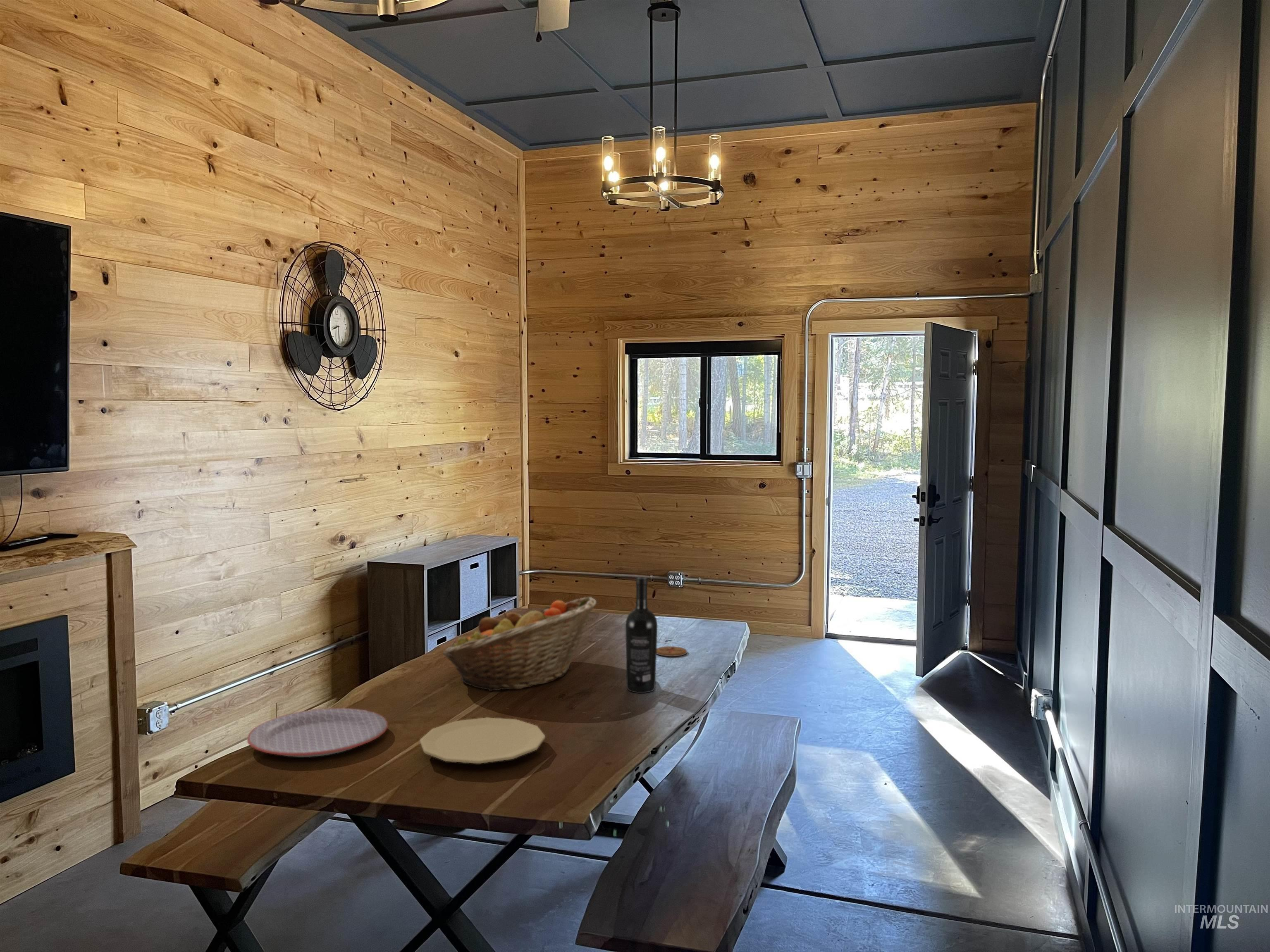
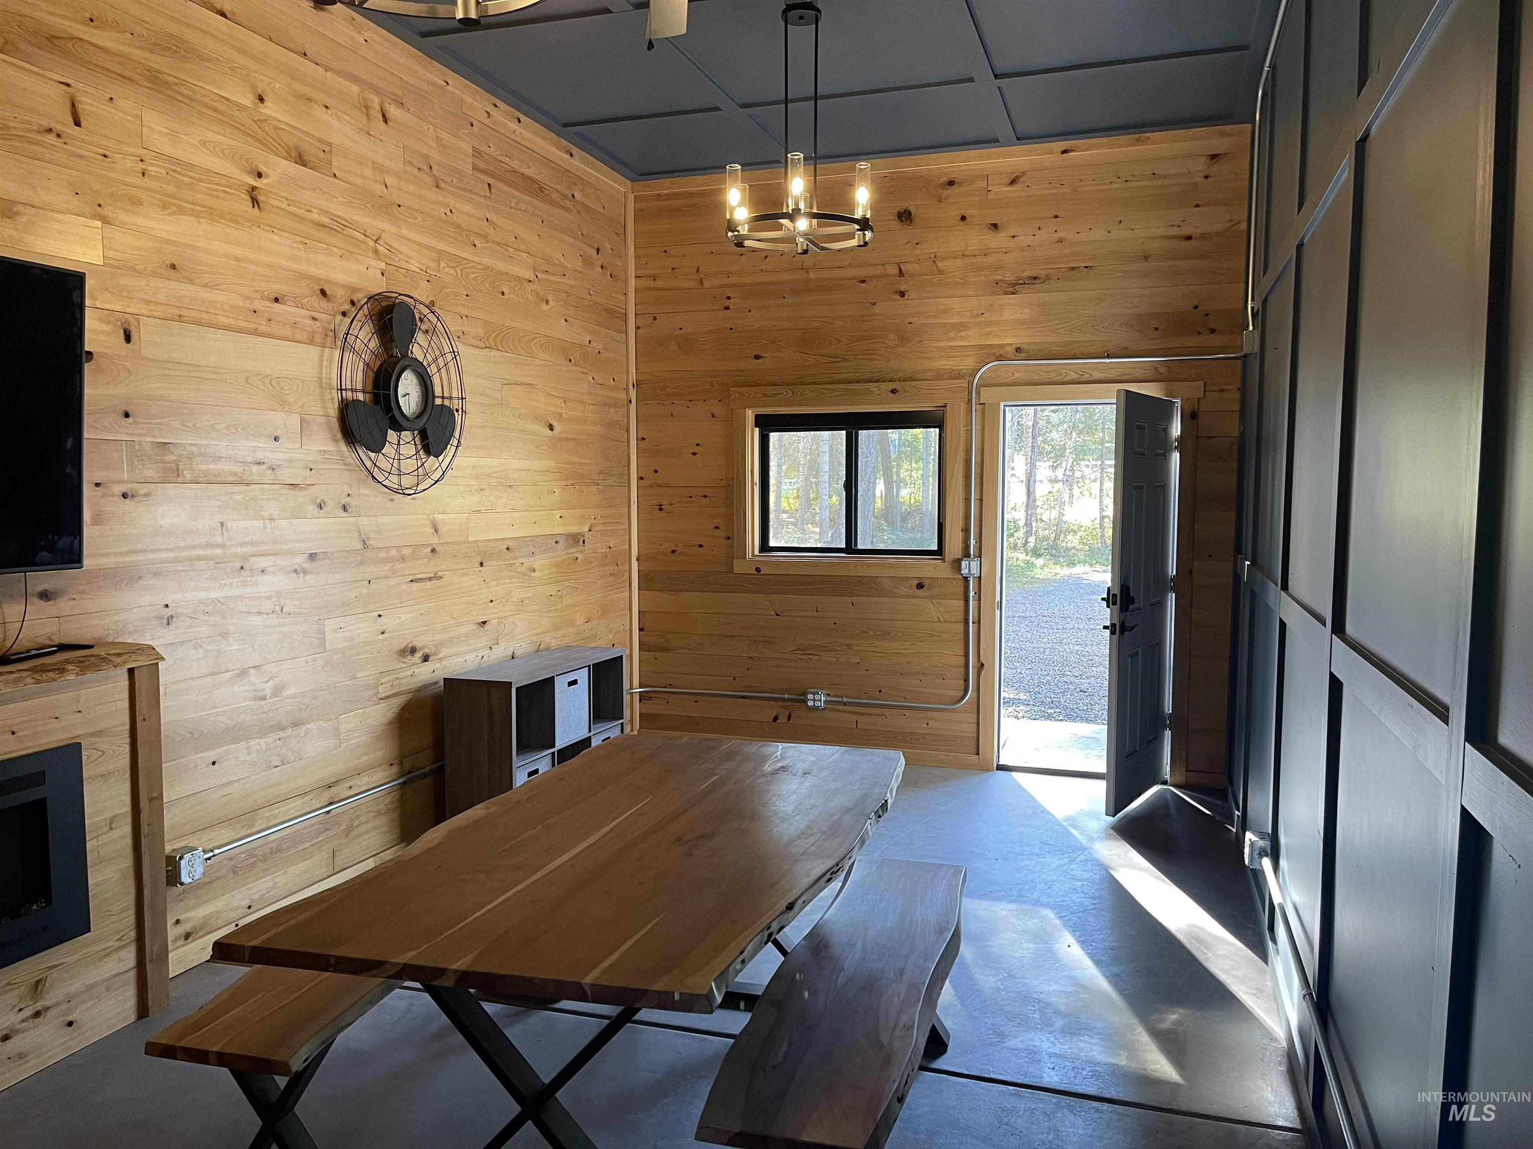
- plate (483, 744)
- coaster (671, 651)
- fruit basket (523, 638)
- plate (319, 734)
- wine bottle (641, 633)
